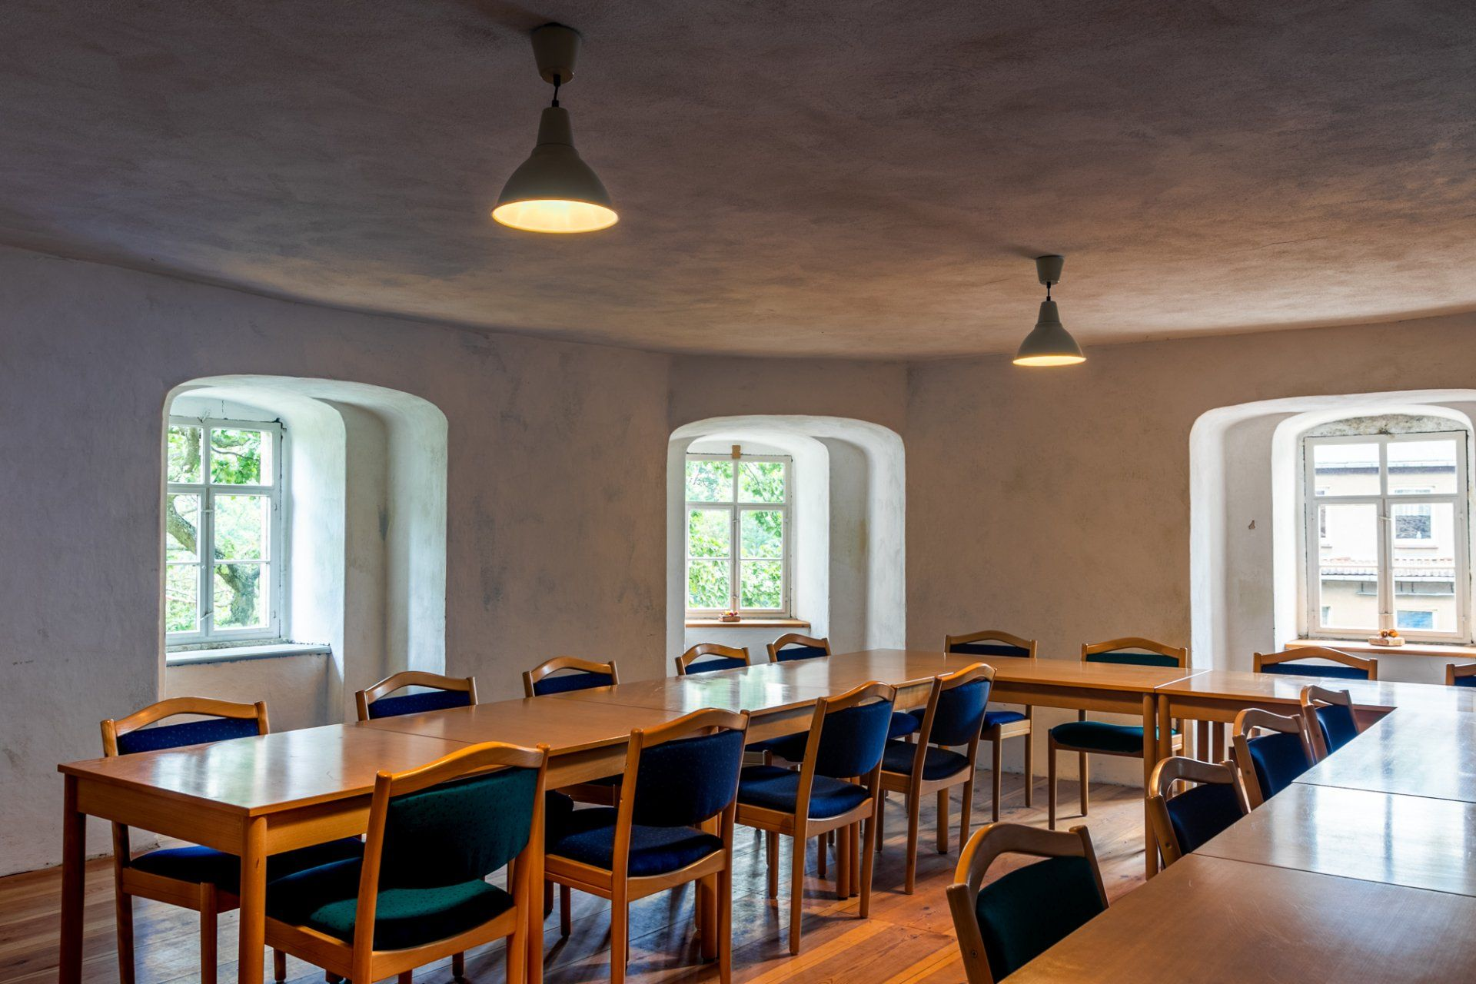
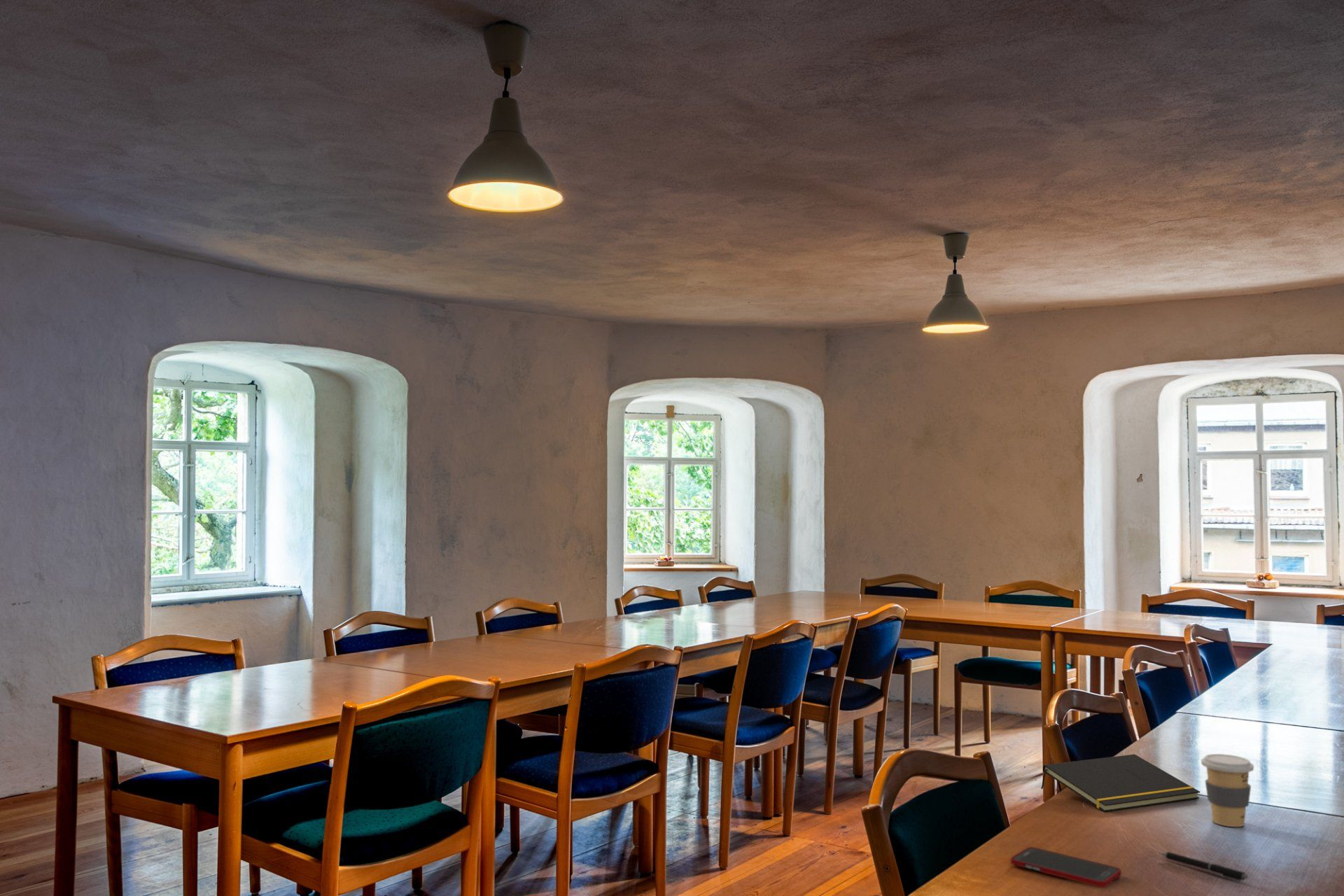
+ pen (1201, 864)
+ cell phone (1065, 867)
+ notepad (1120, 781)
+ coffee cup (1227, 790)
